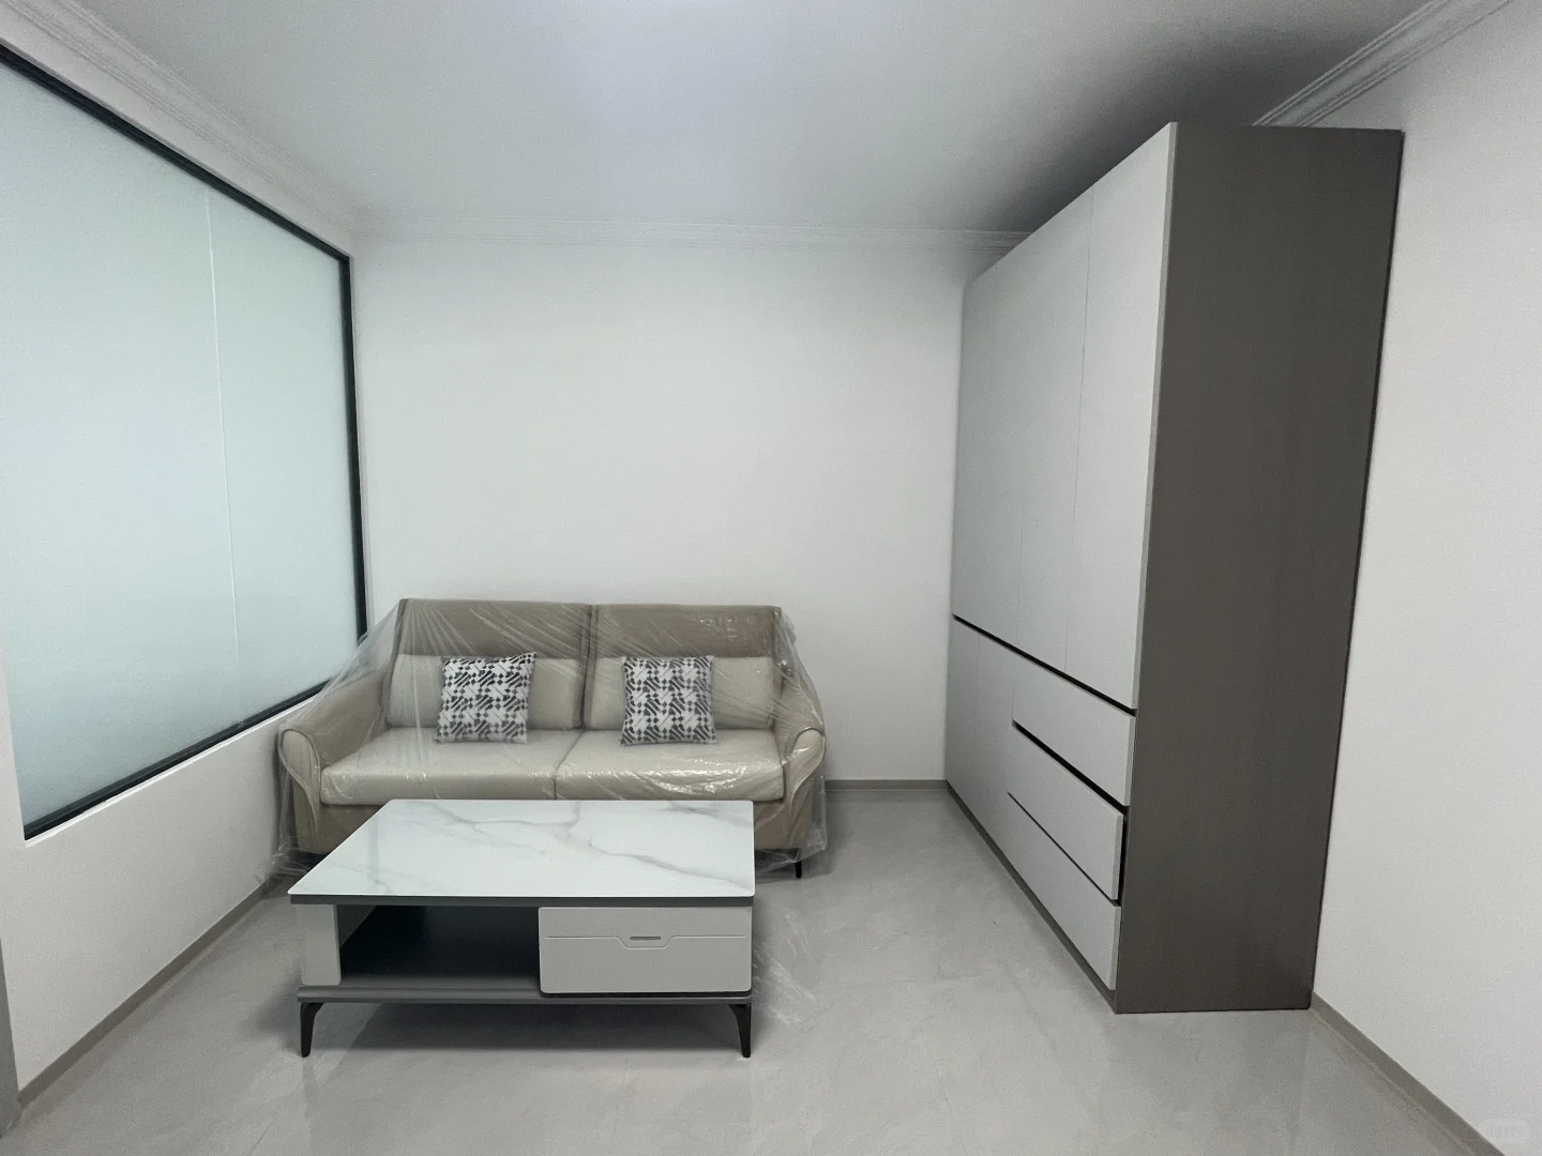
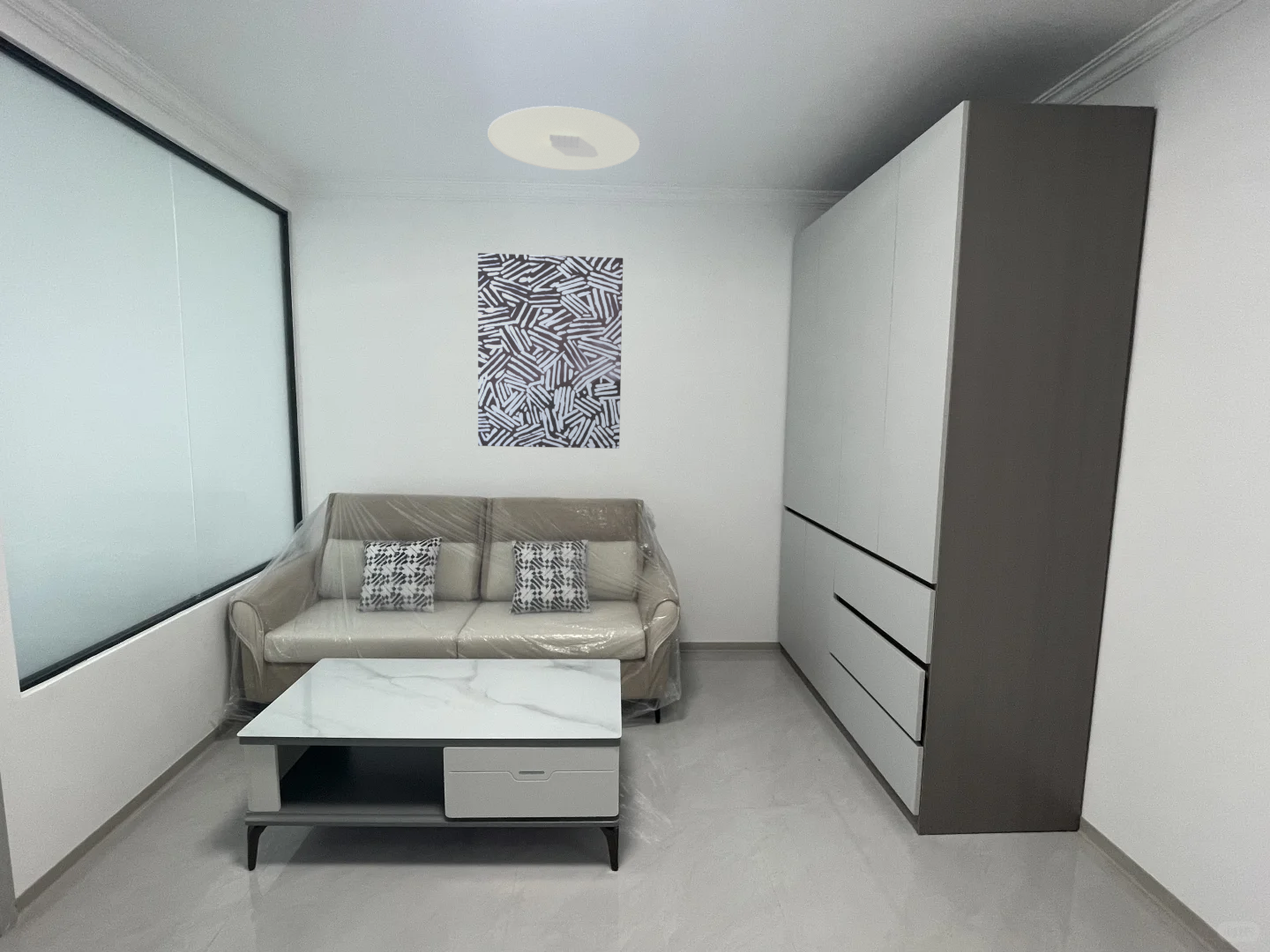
+ wall art (549, 353)
+ ceiling light (564, 134)
